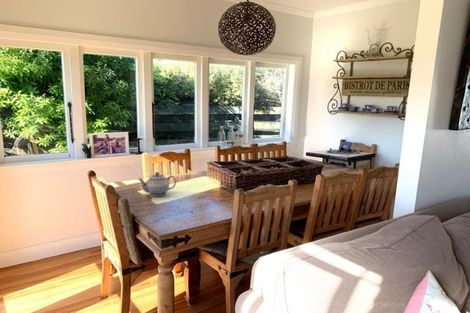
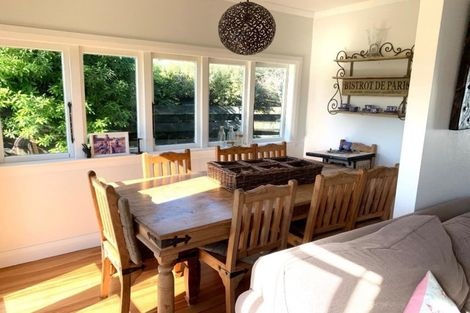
- teapot (157, 183)
